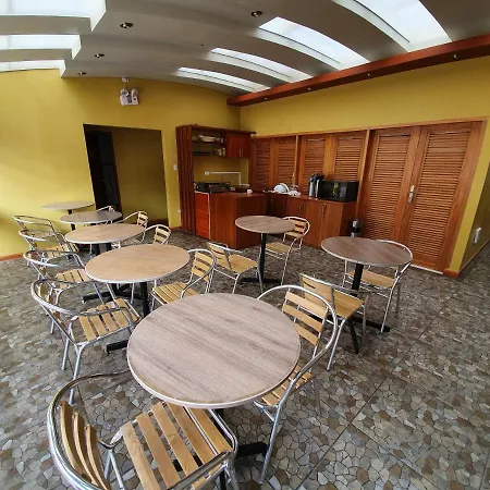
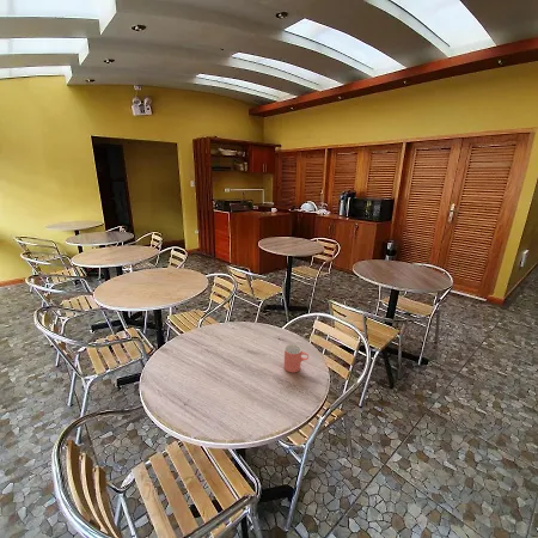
+ cup (295, 357)
